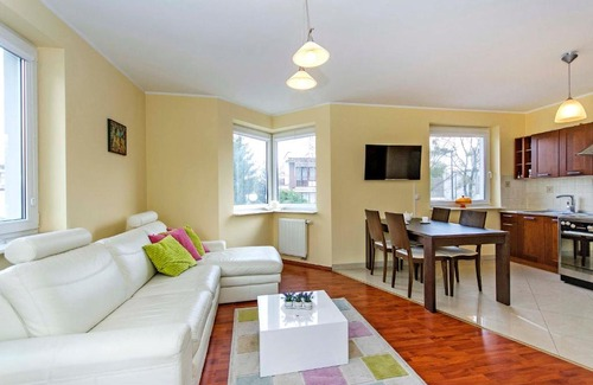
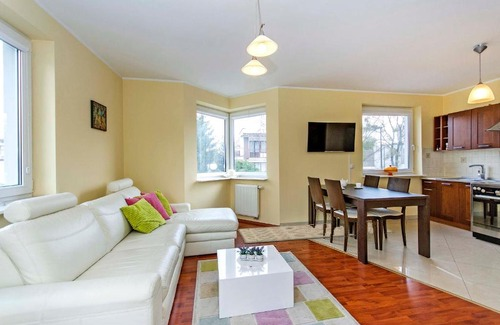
+ rug (314, 230)
